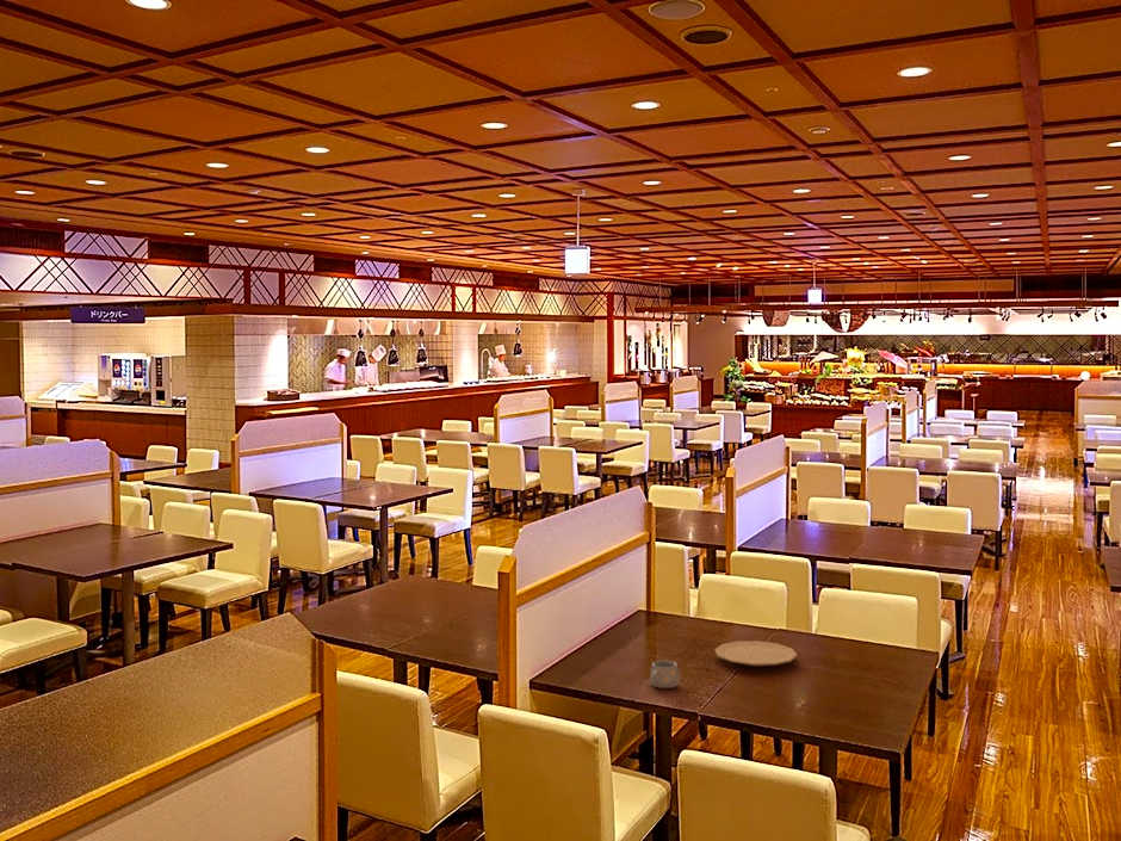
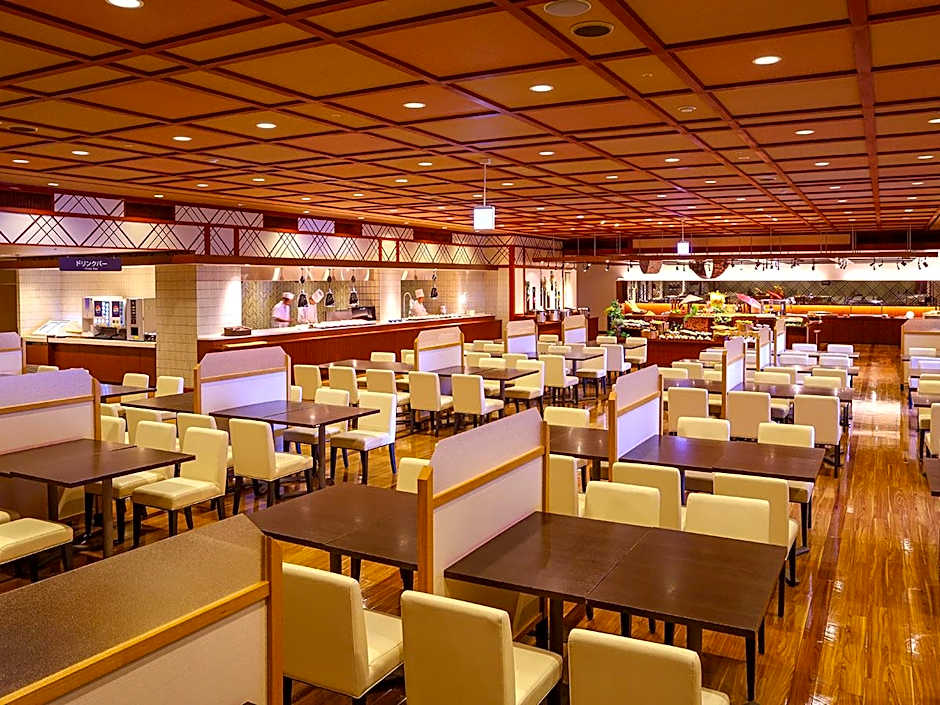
- mug (662, 675)
- plate (755, 656)
